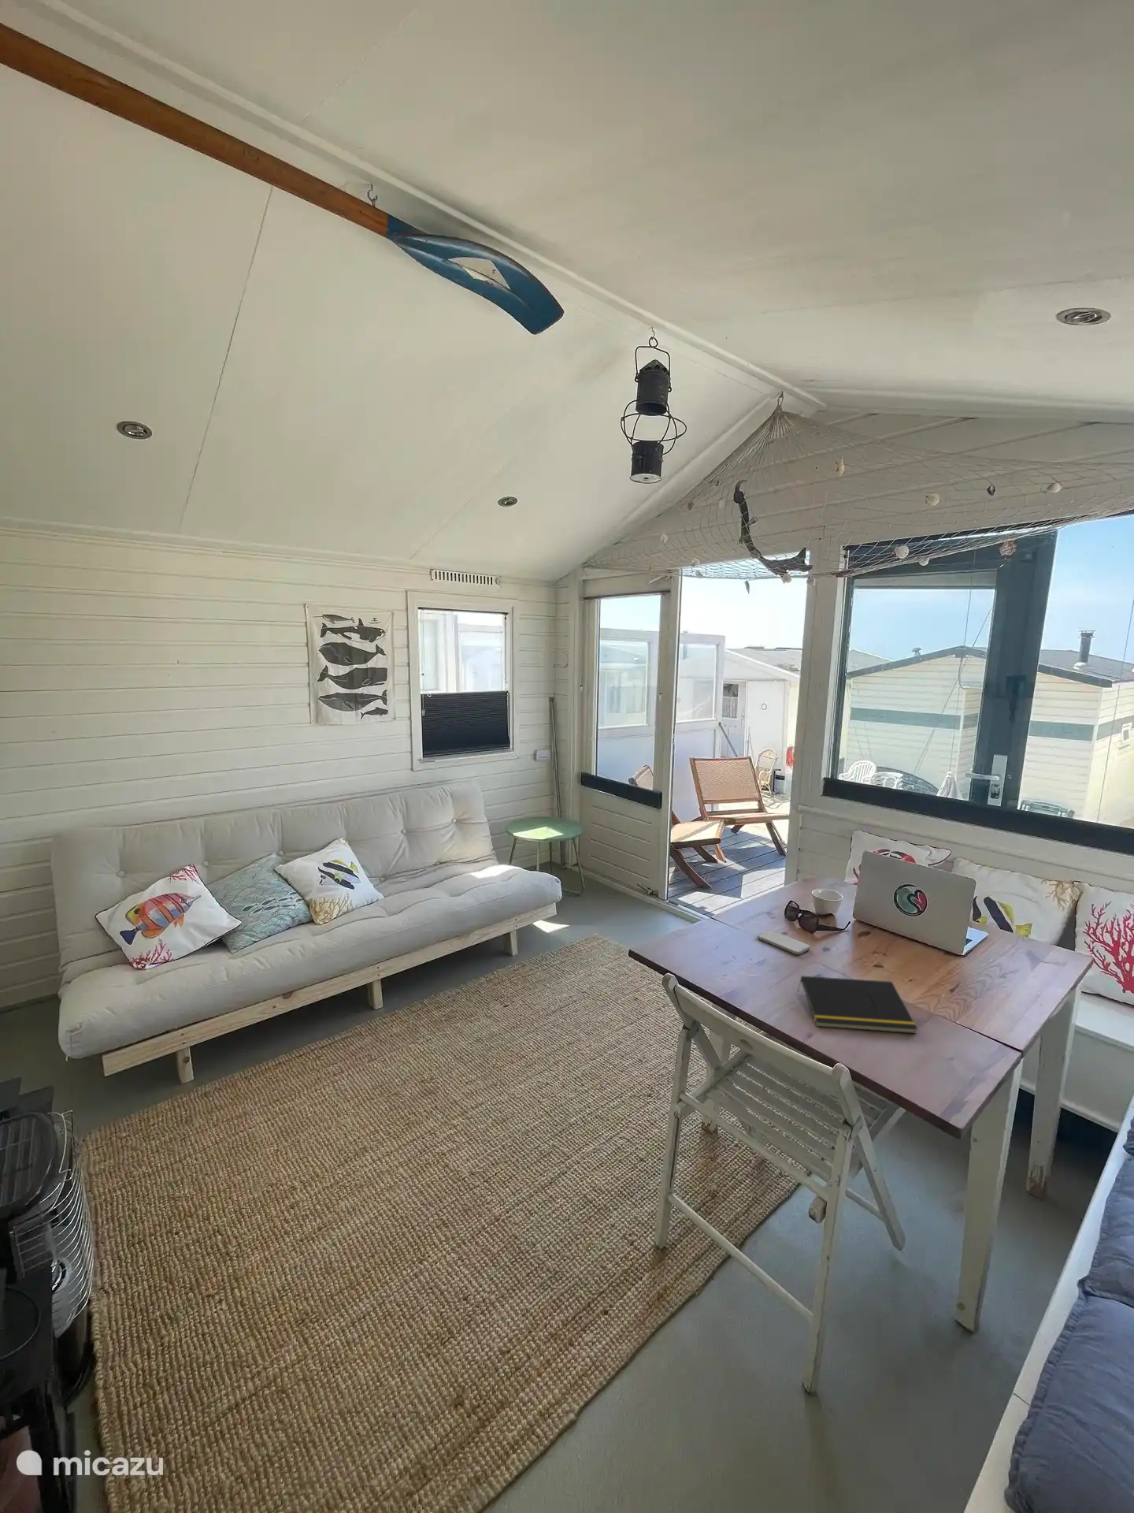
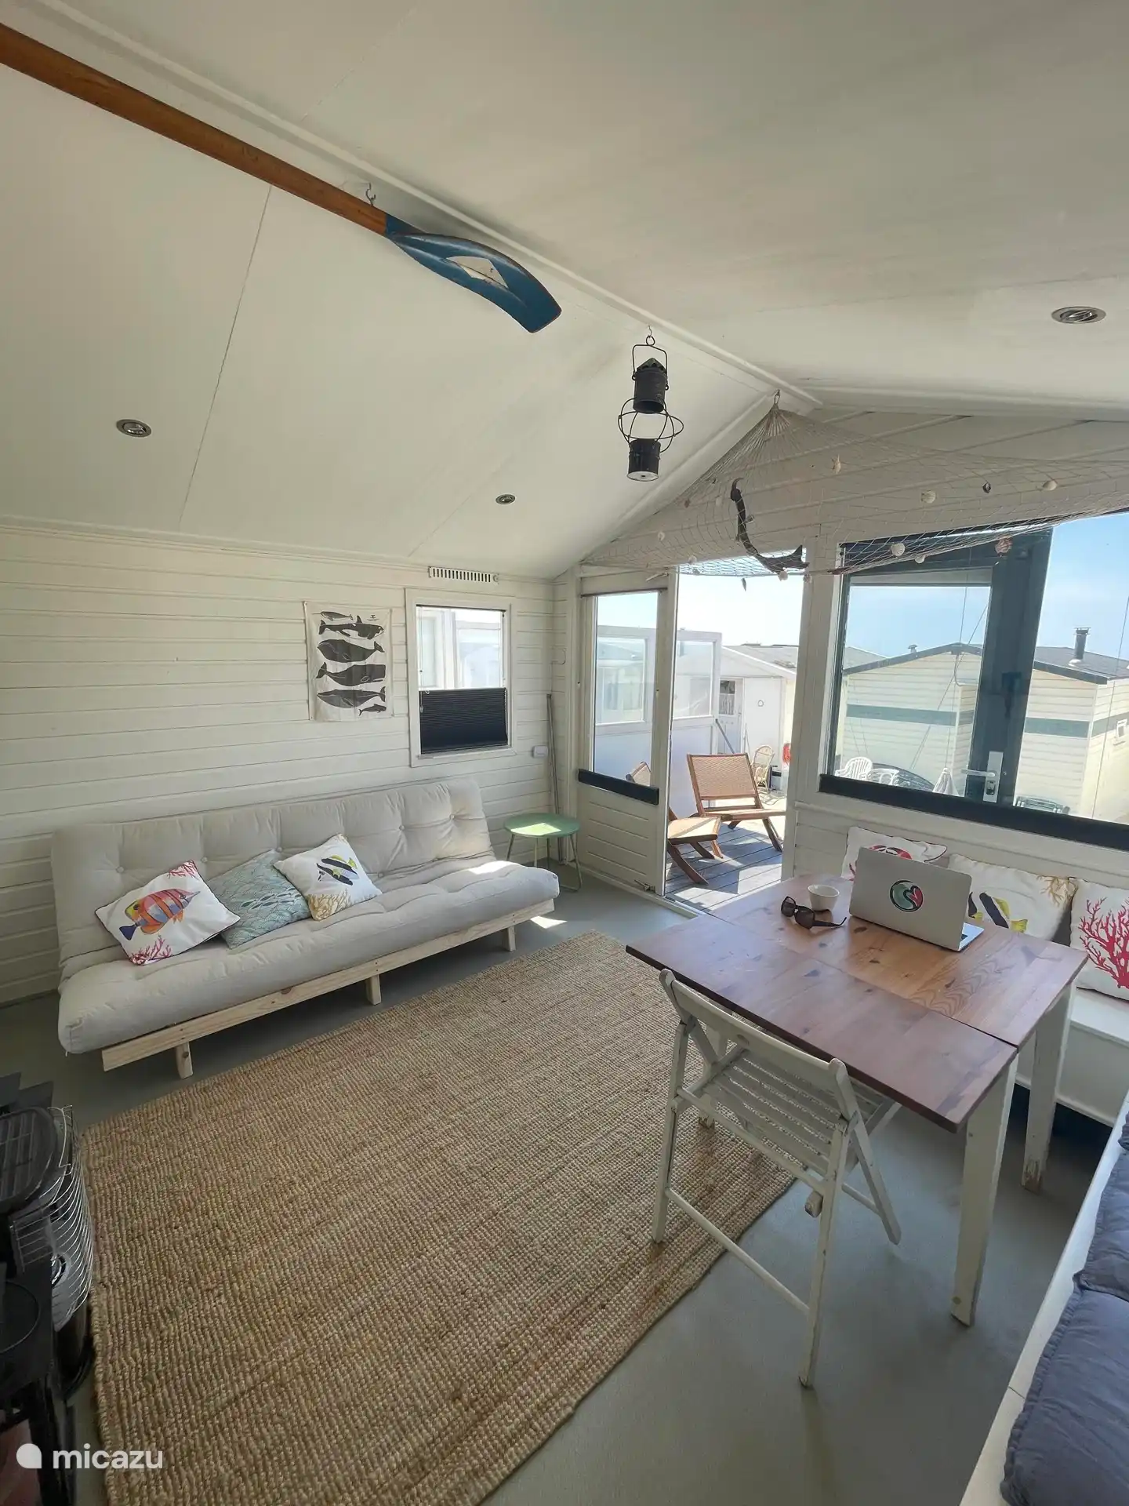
- notepad (855, 1002)
- smartphone (783, 941)
